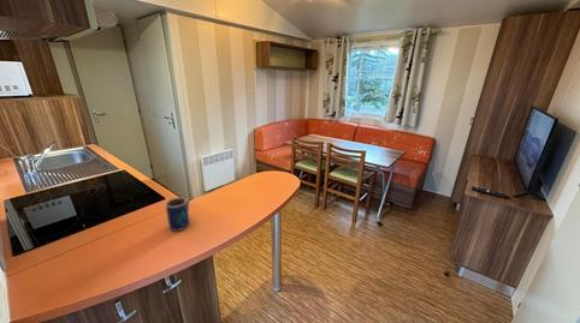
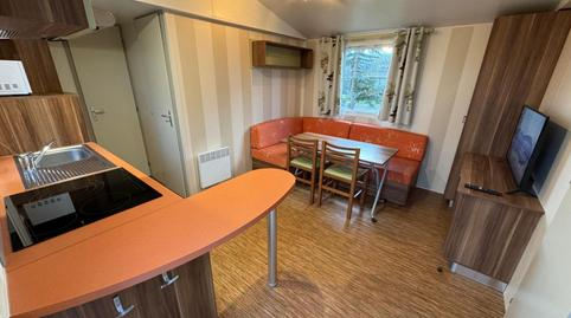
- mug (180, 211)
